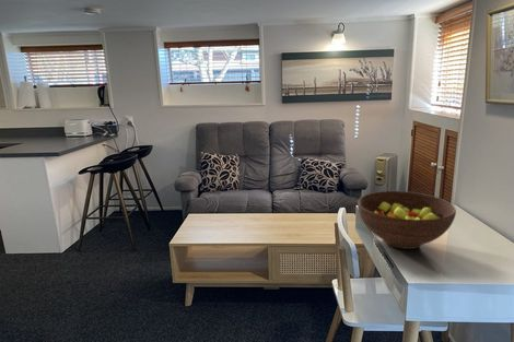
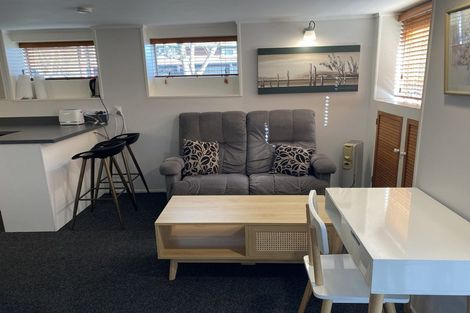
- fruit bowl (402, 223)
